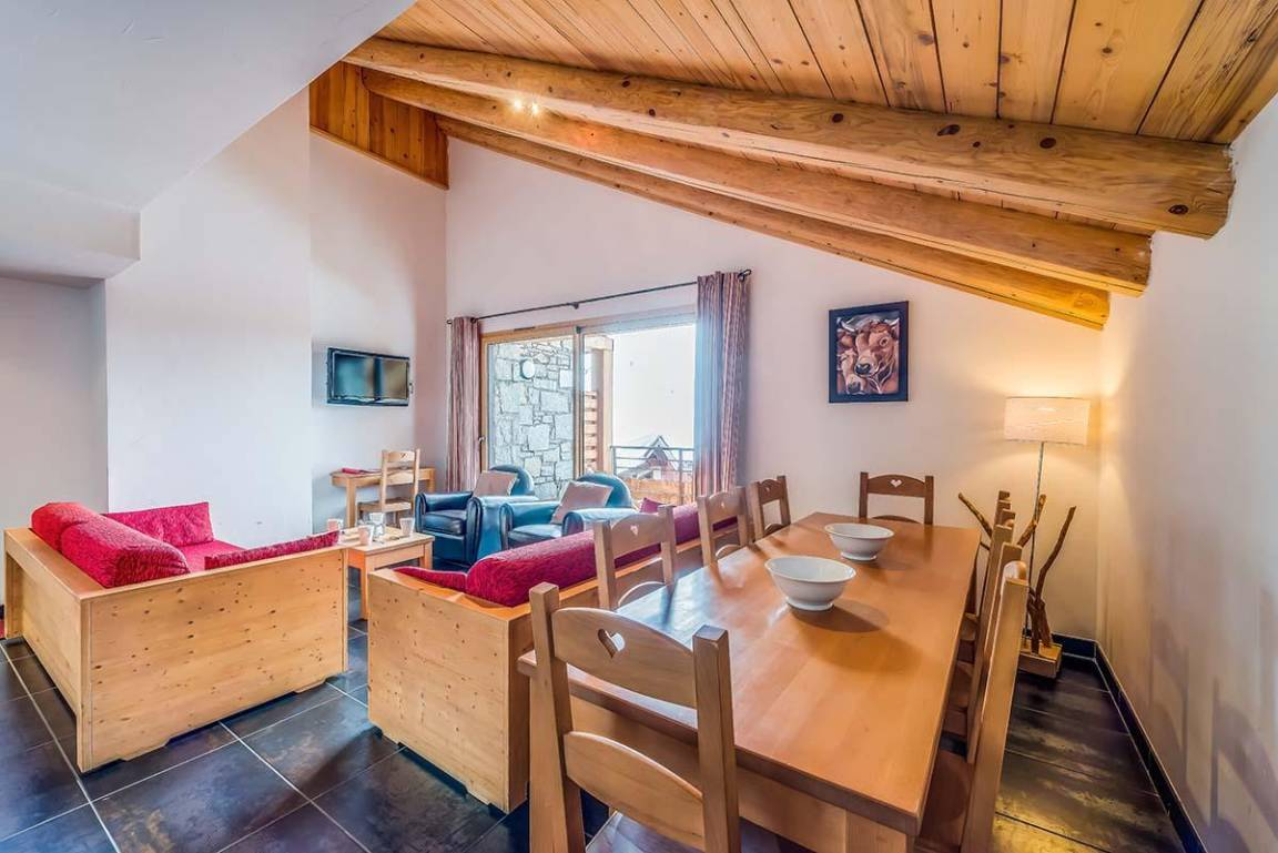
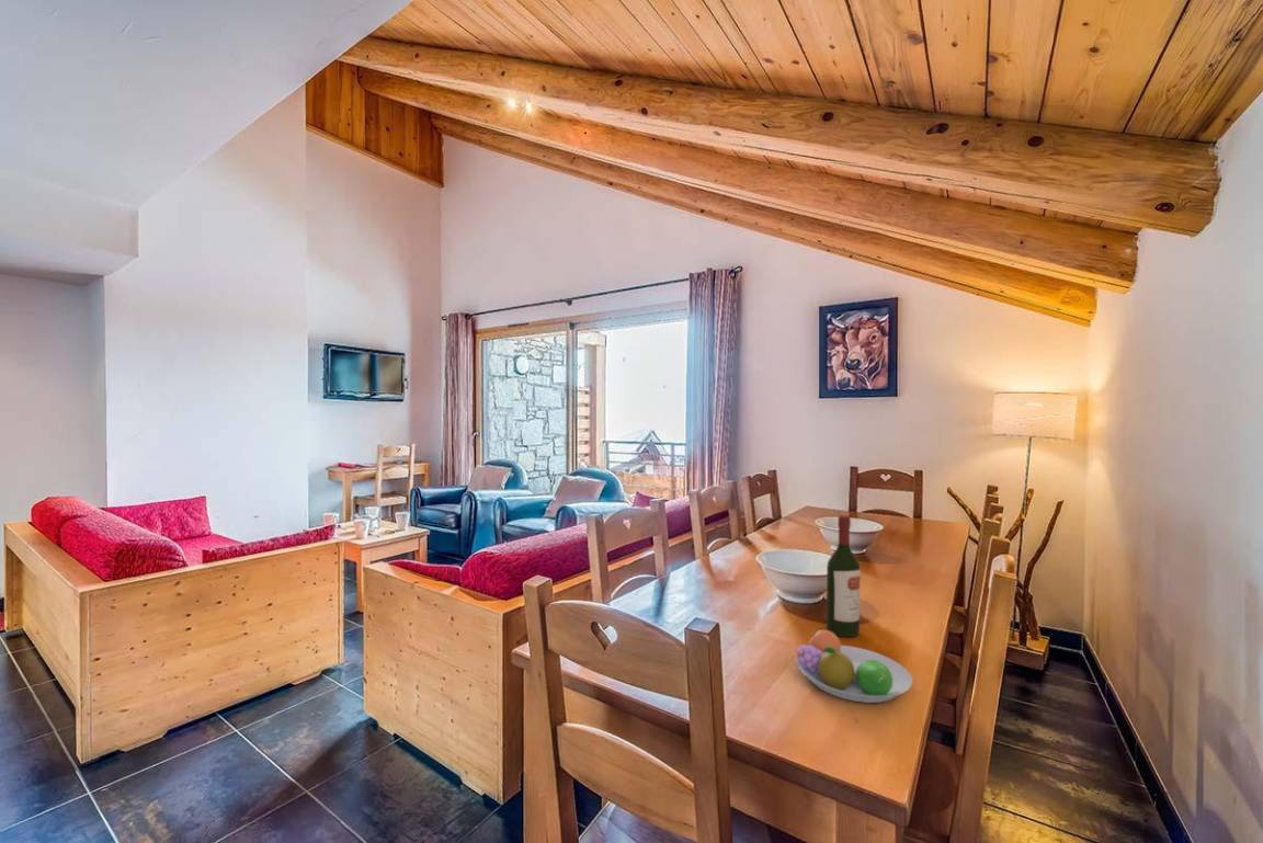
+ fruit bowl (852, 660)
+ wine bottle (843, 573)
